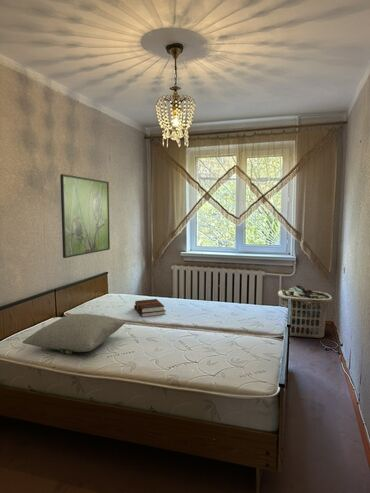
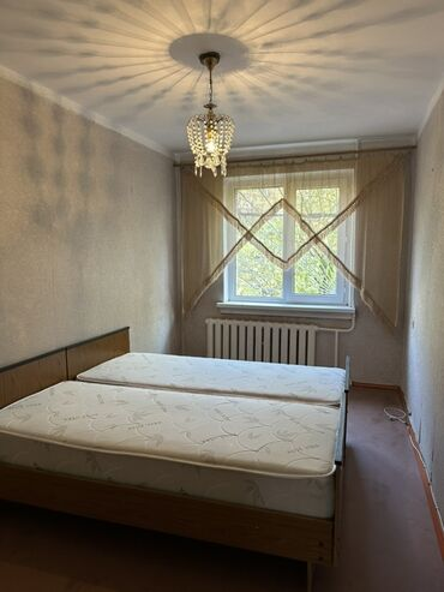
- clothes hamper (303, 309)
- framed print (87, 216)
- hardback book (149, 307)
- pillow (78, 331)
